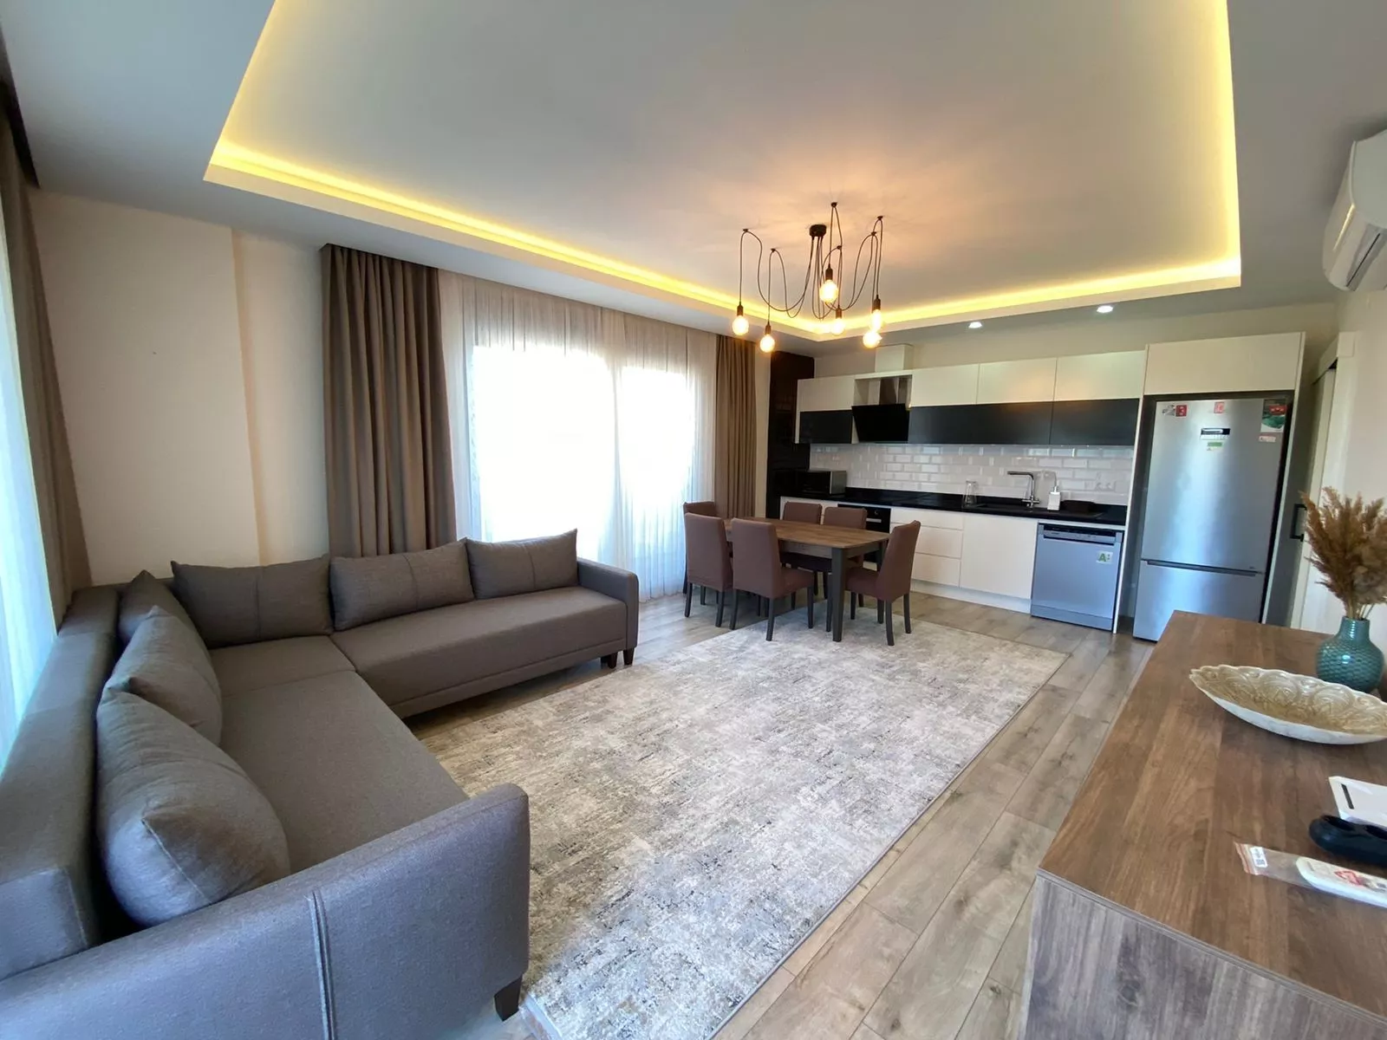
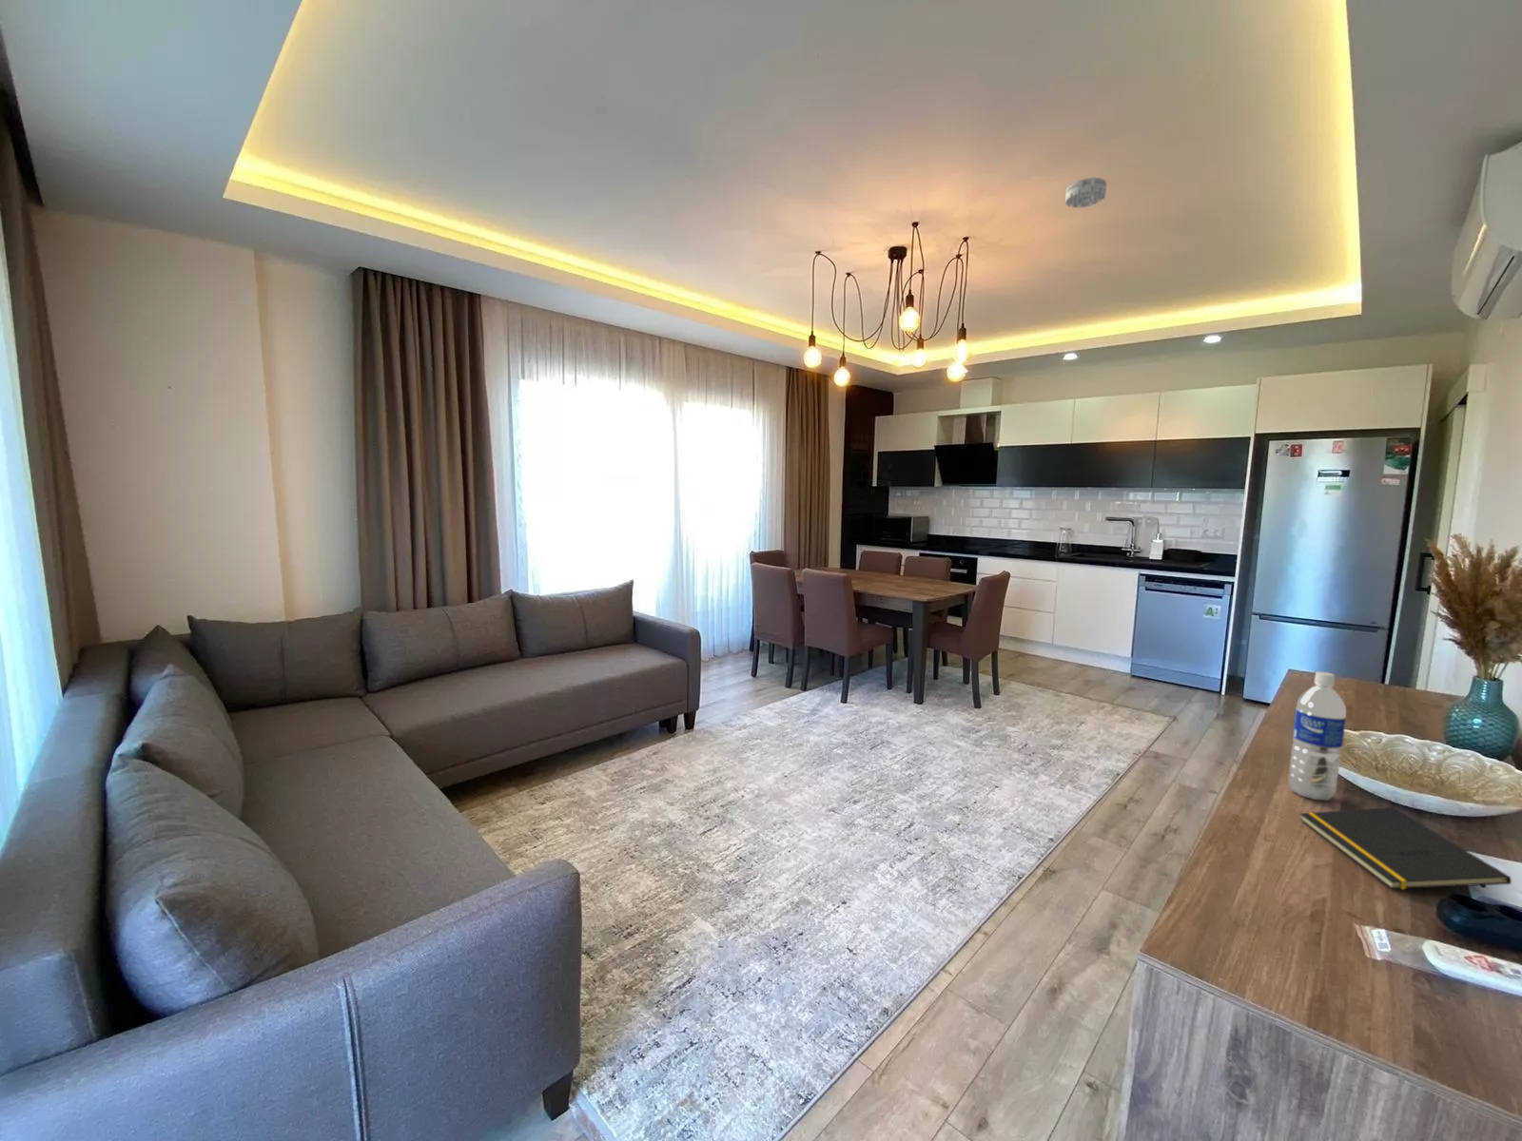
+ water bottle (1317, 734)
+ notepad (1393, 844)
+ smoke detector (1086, 191)
